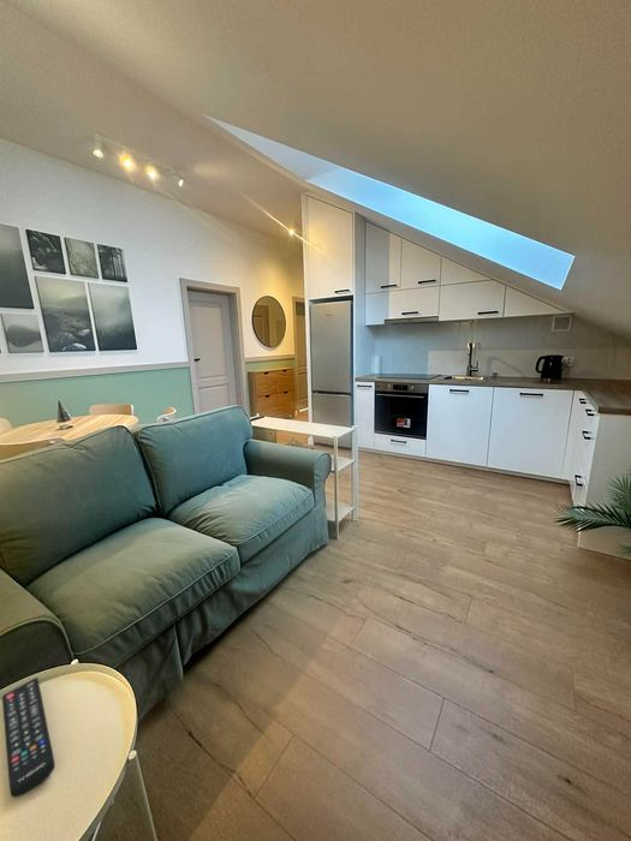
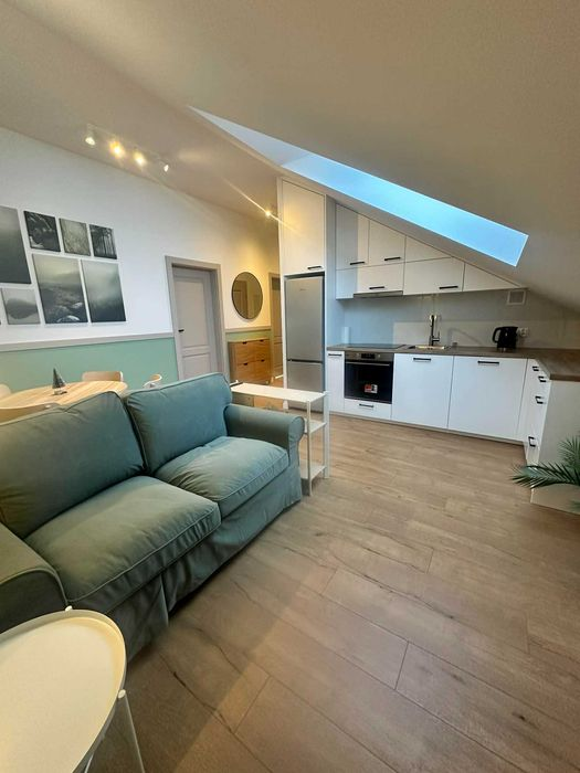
- remote control (26, 728)
